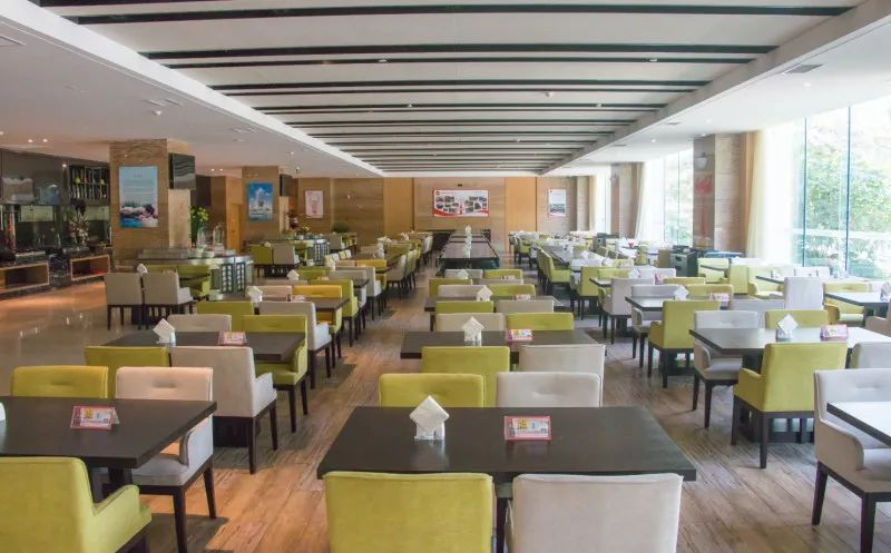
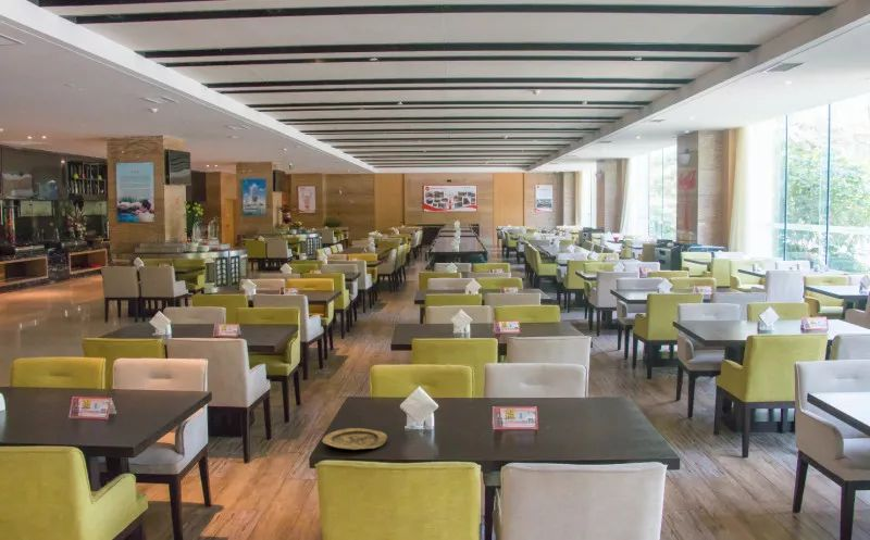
+ plate (355, 439)
